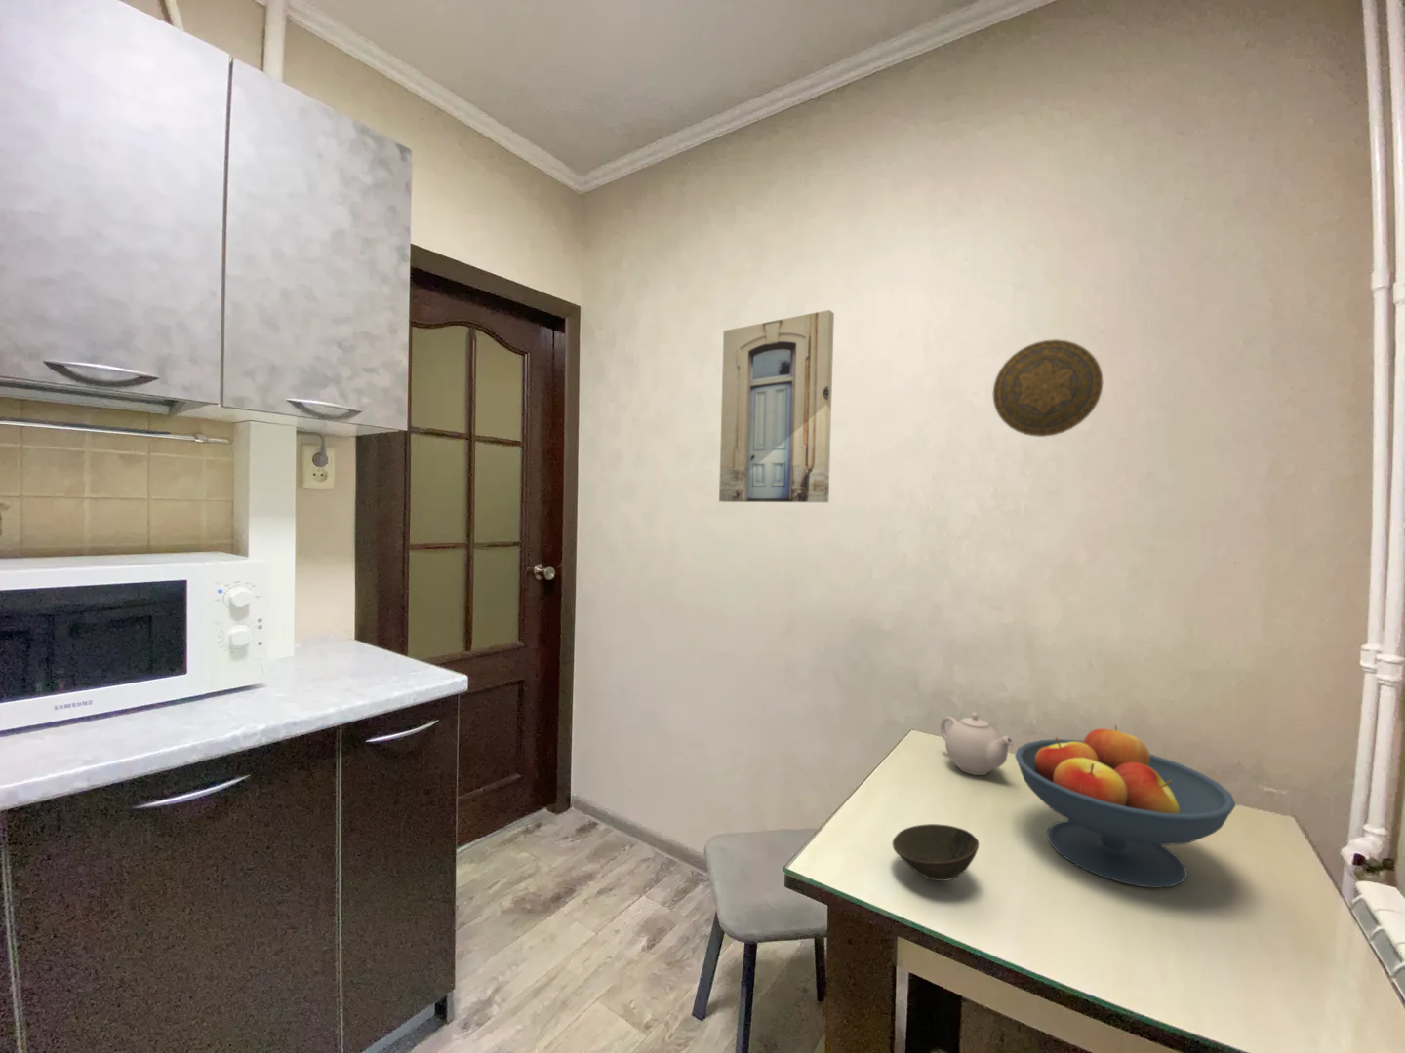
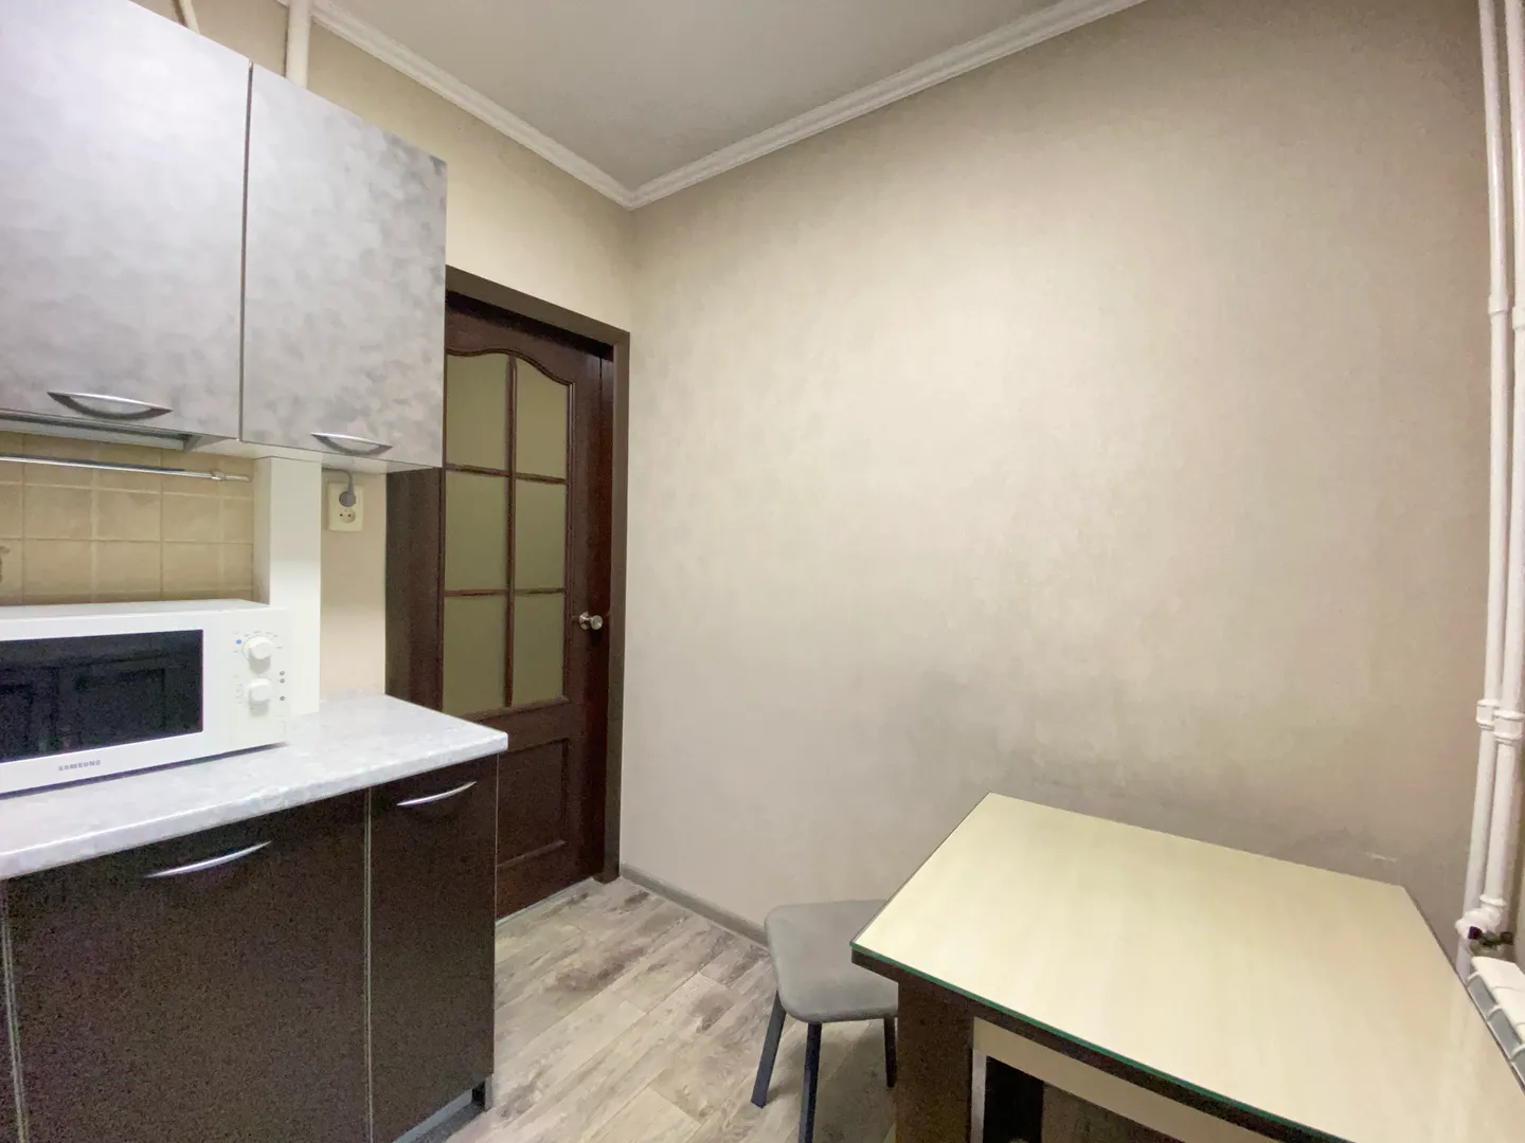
- fruit bowl (1114, 797)
- teapot (974, 741)
- wall art (772, 411)
- decorative plate (1044, 387)
- bowl (901, 840)
